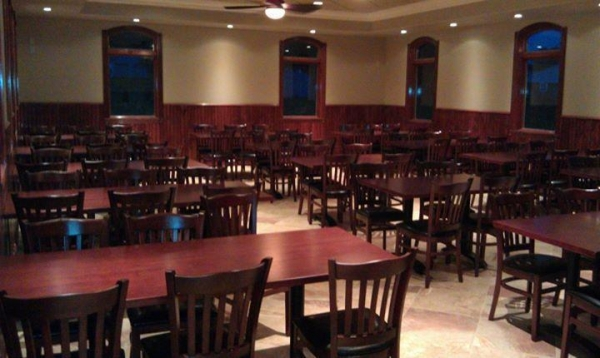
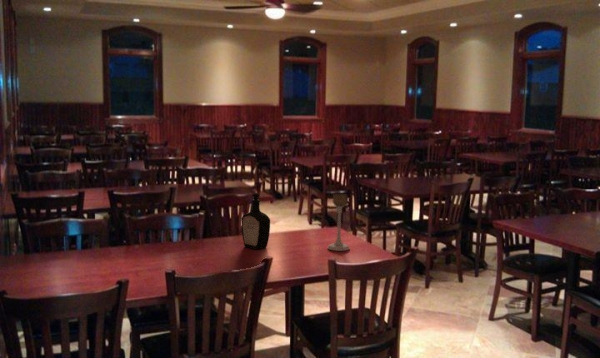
+ bottle (255, 220)
+ candle holder (339, 221)
